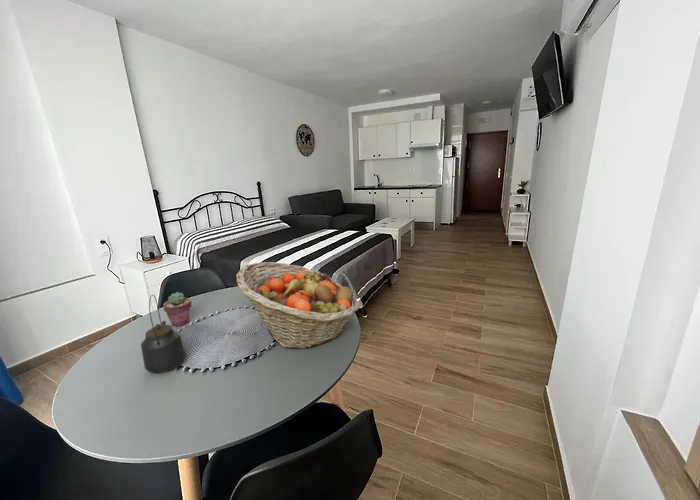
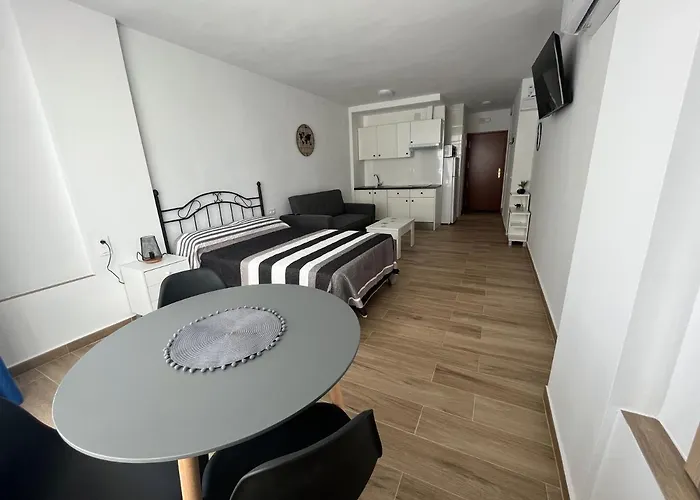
- fruit basket (299, 296)
- kettle (160, 328)
- potted succulent (178, 308)
